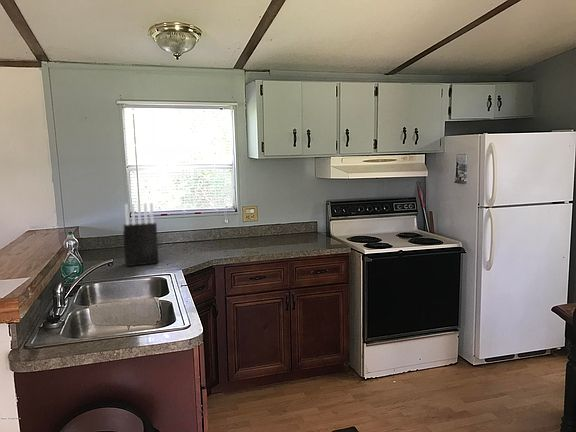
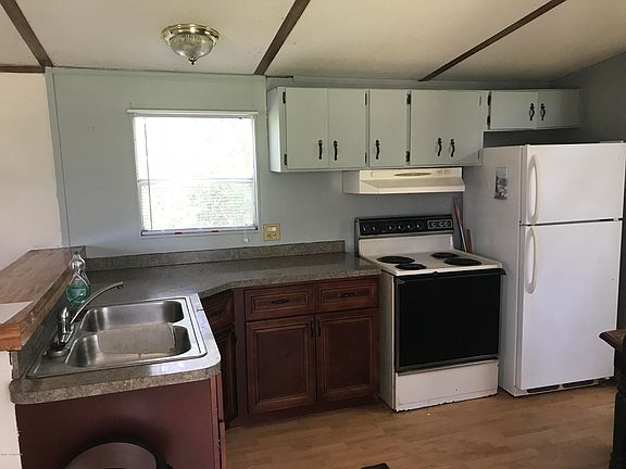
- knife block (139, 233)
